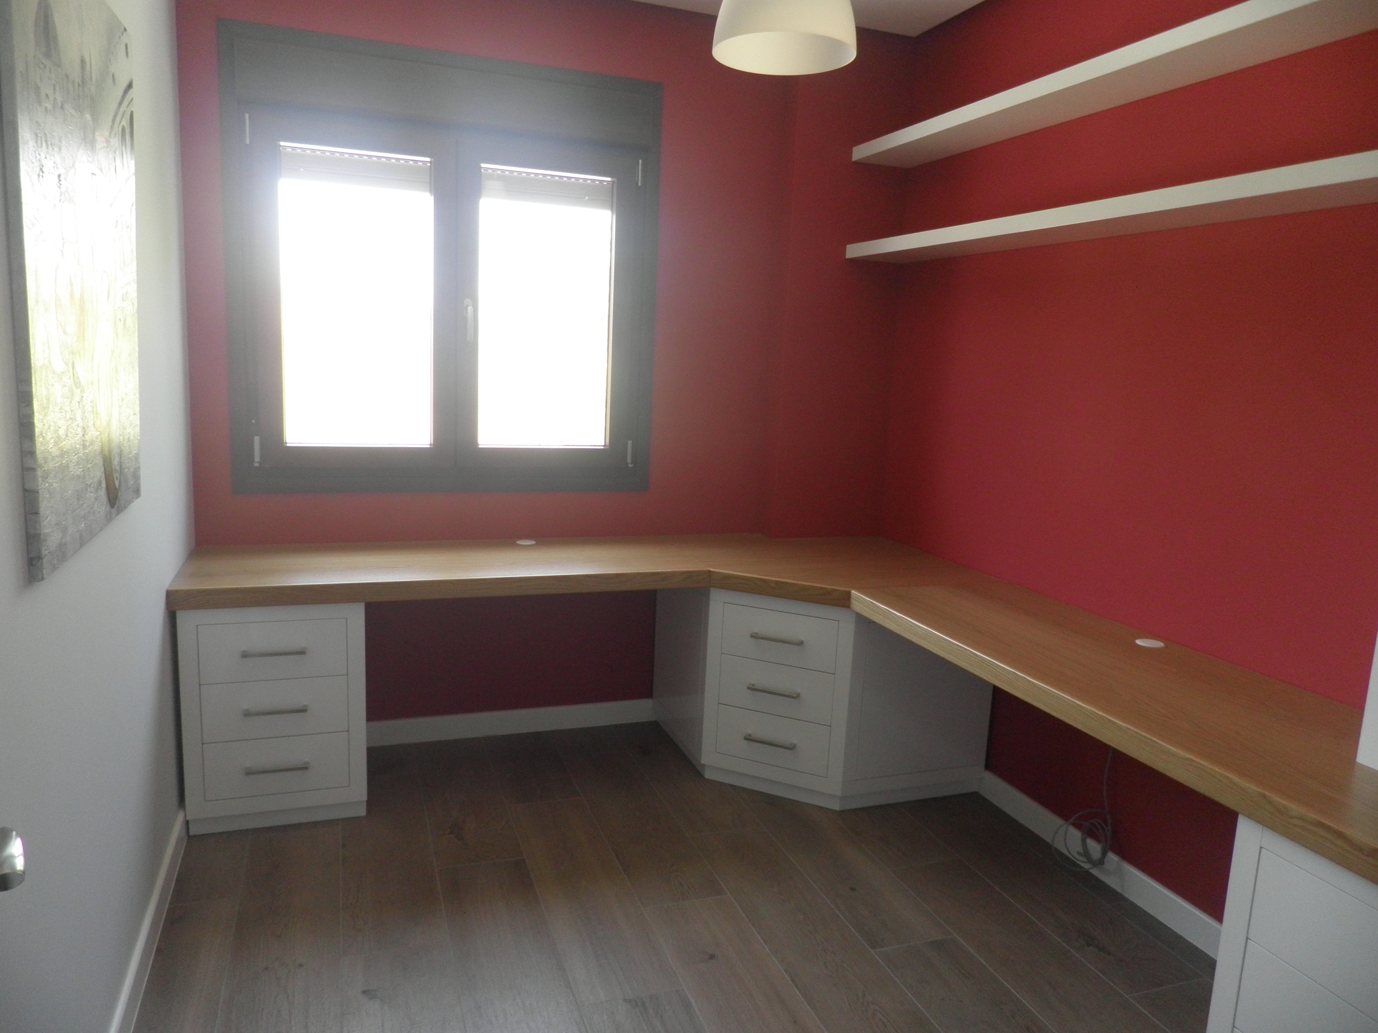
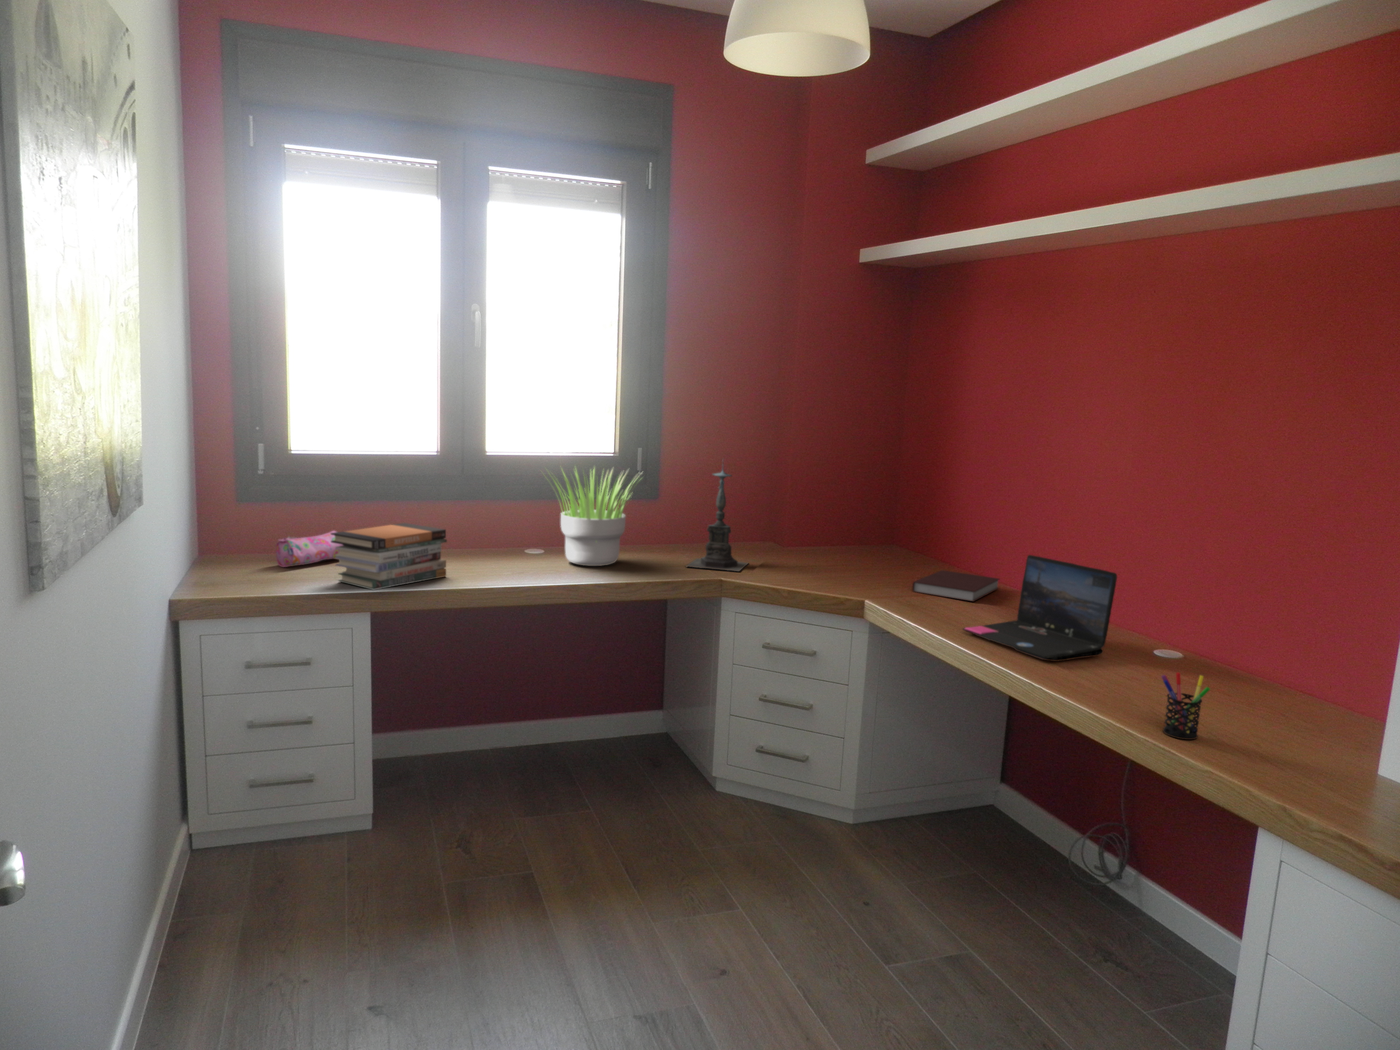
+ pen holder (1186, 704)
+ laptop (1037, 604)
+ candle holder (720, 512)
+ potted plant (593, 517)
+ notebook (957, 585)
+ book stack (390, 555)
+ pencil case (311, 548)
